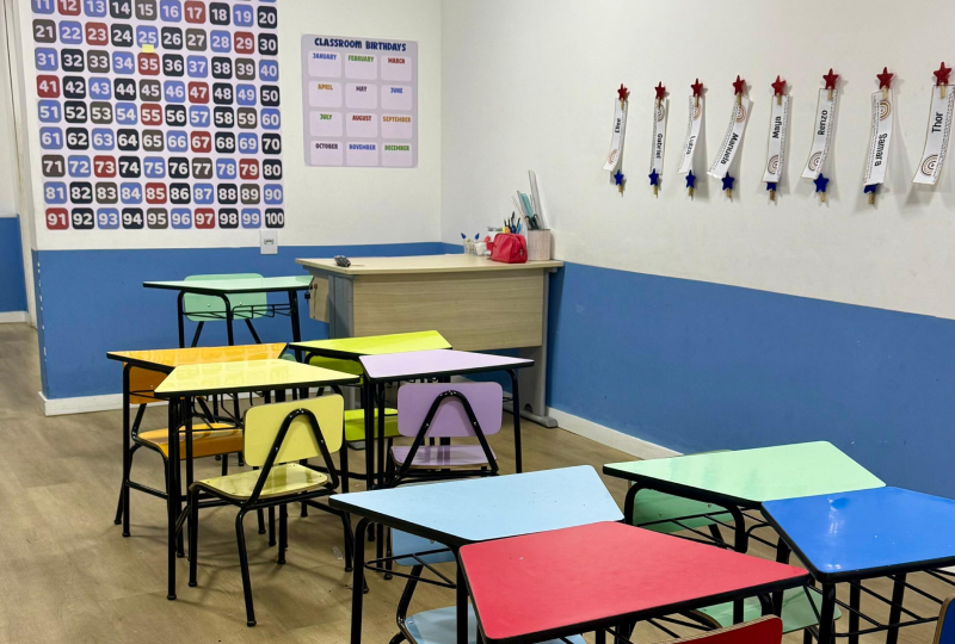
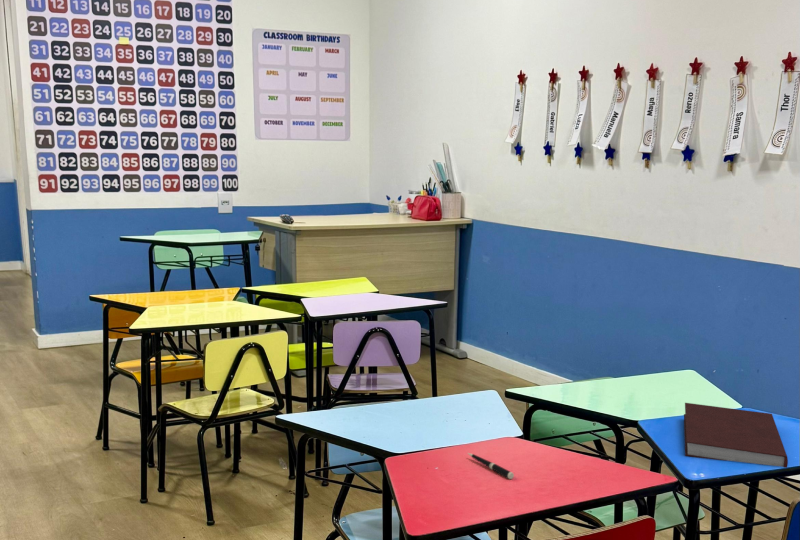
+ notebook (731, 433)
+ pen (488, 463)
